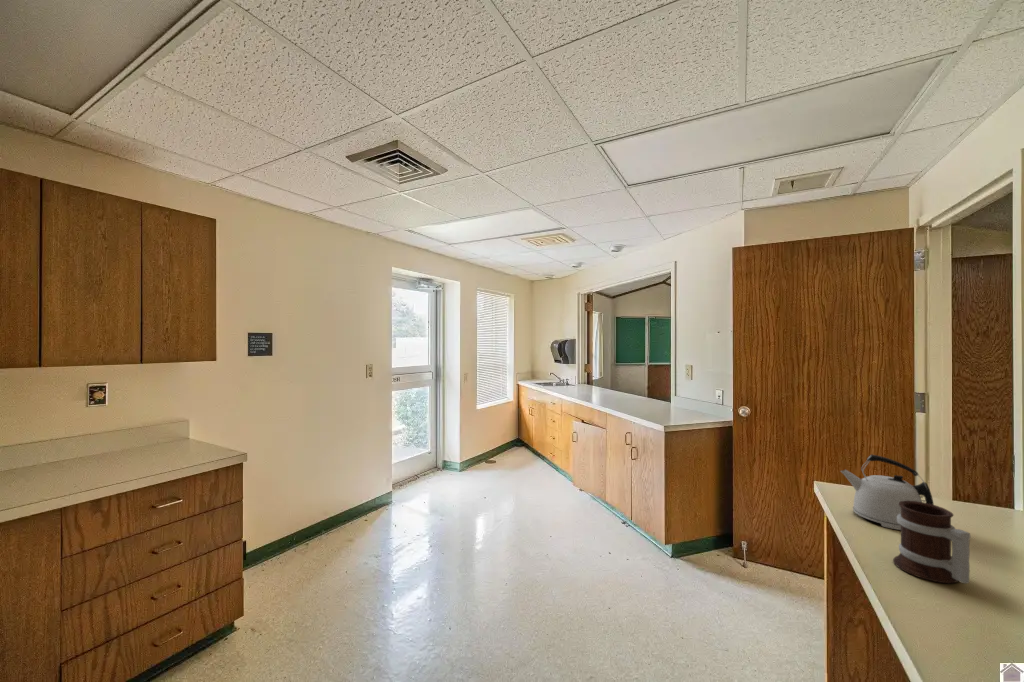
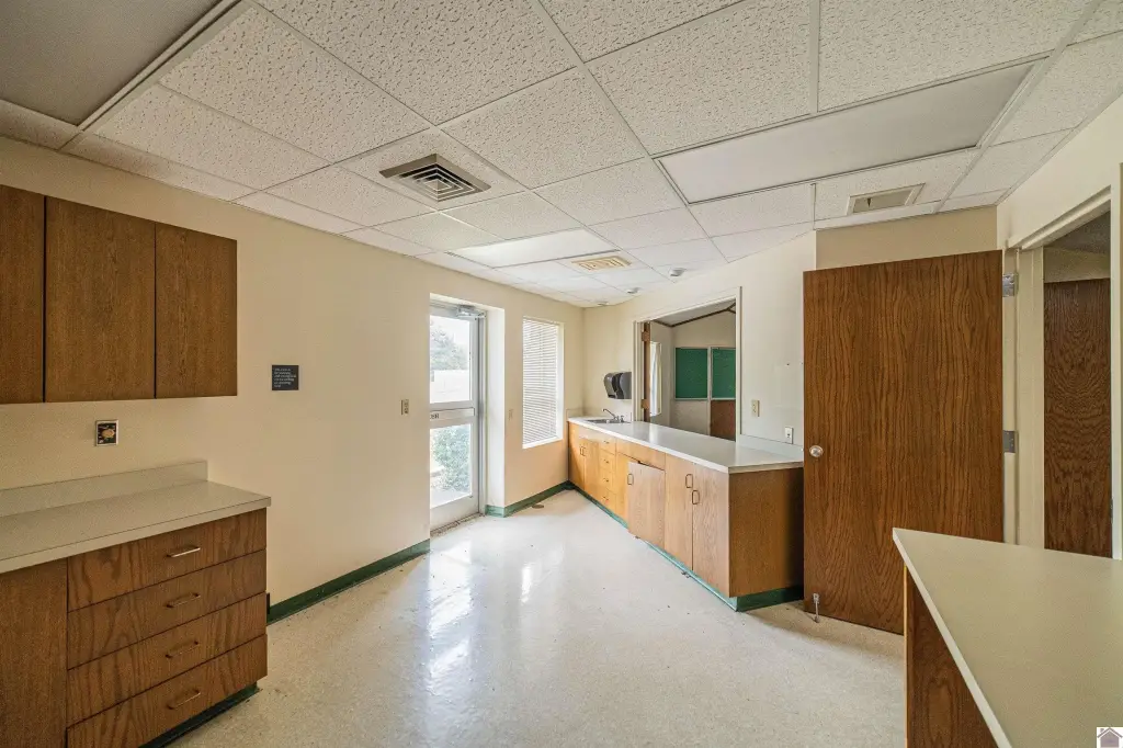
- kettle (885, 487)
- mug (928, 541)
